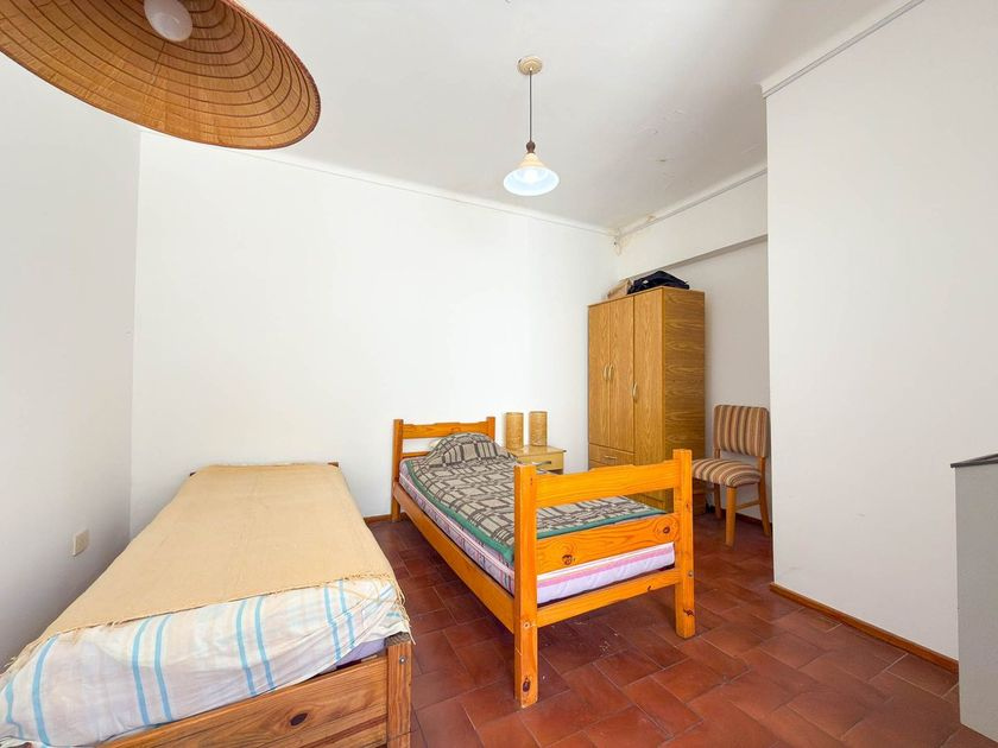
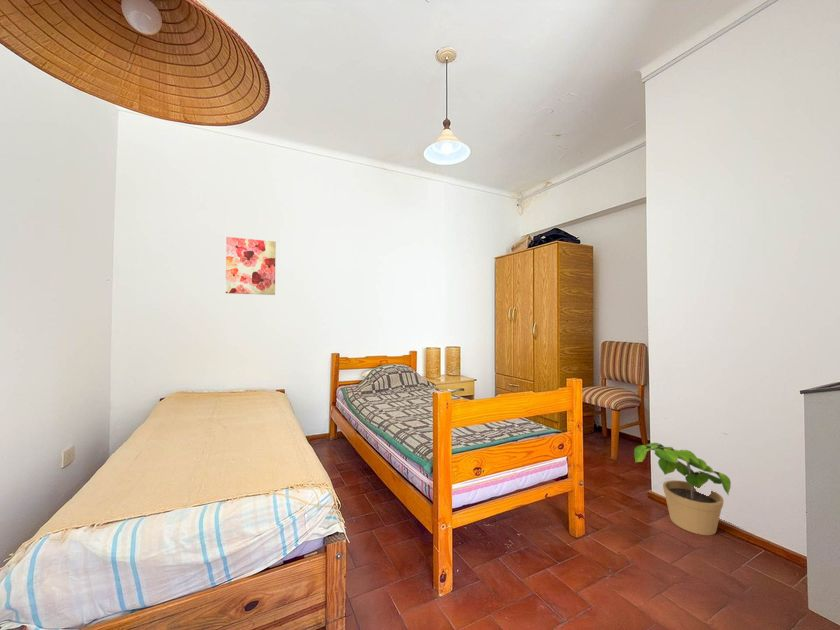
+ wall art (251, 266)
+ potted plant (668, 482)
